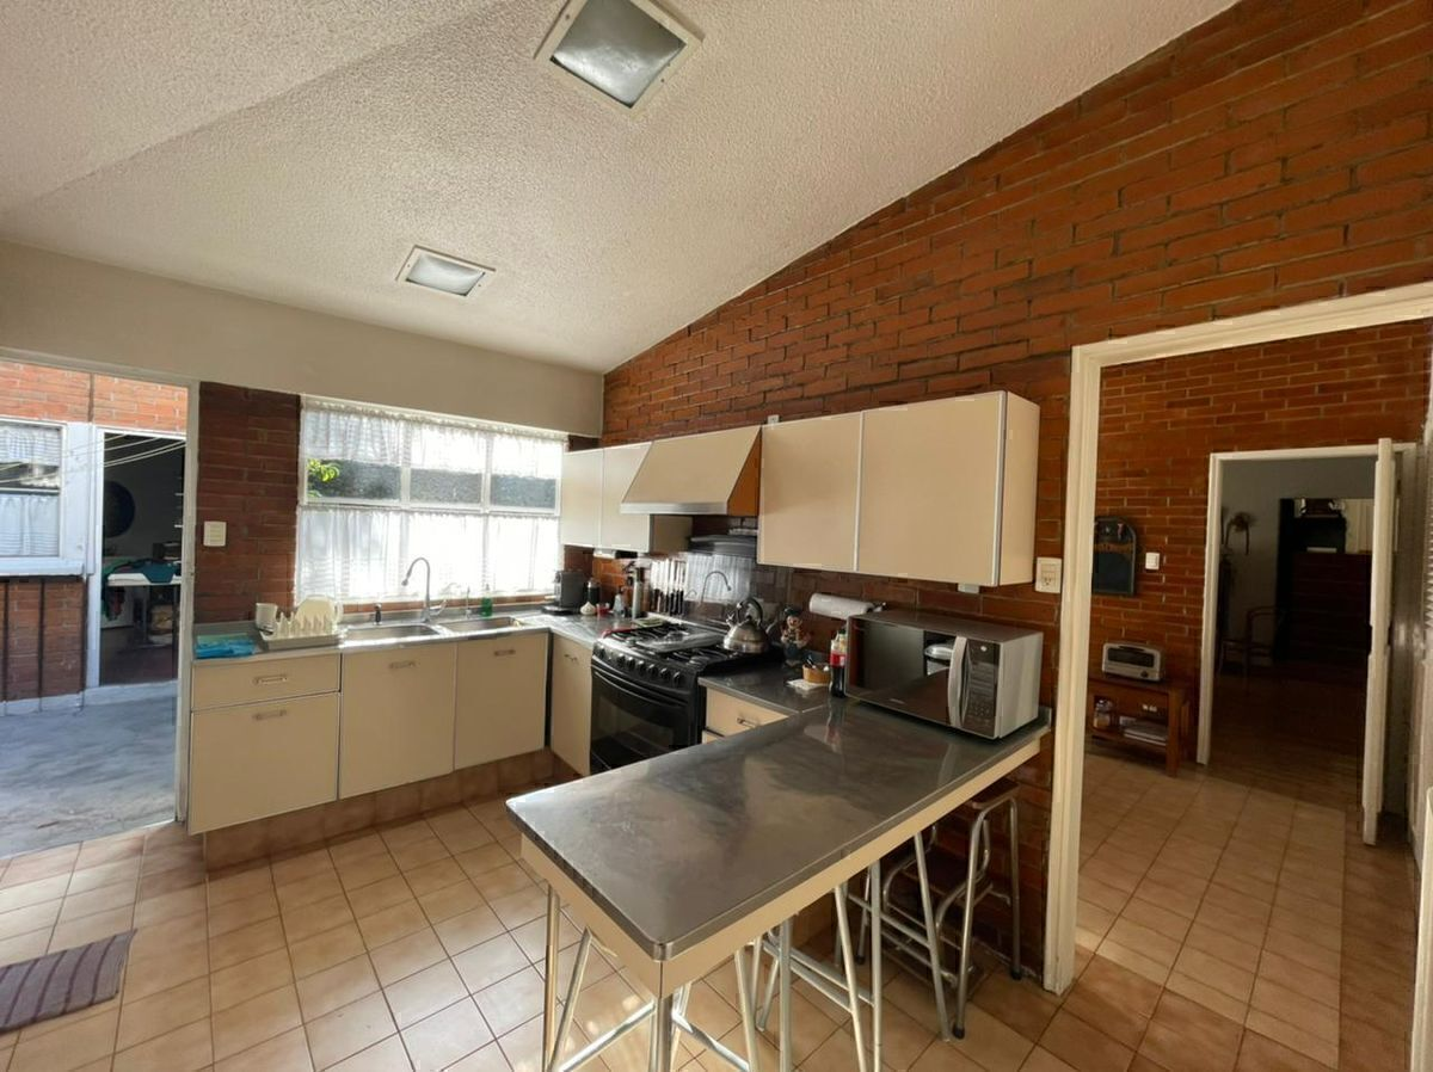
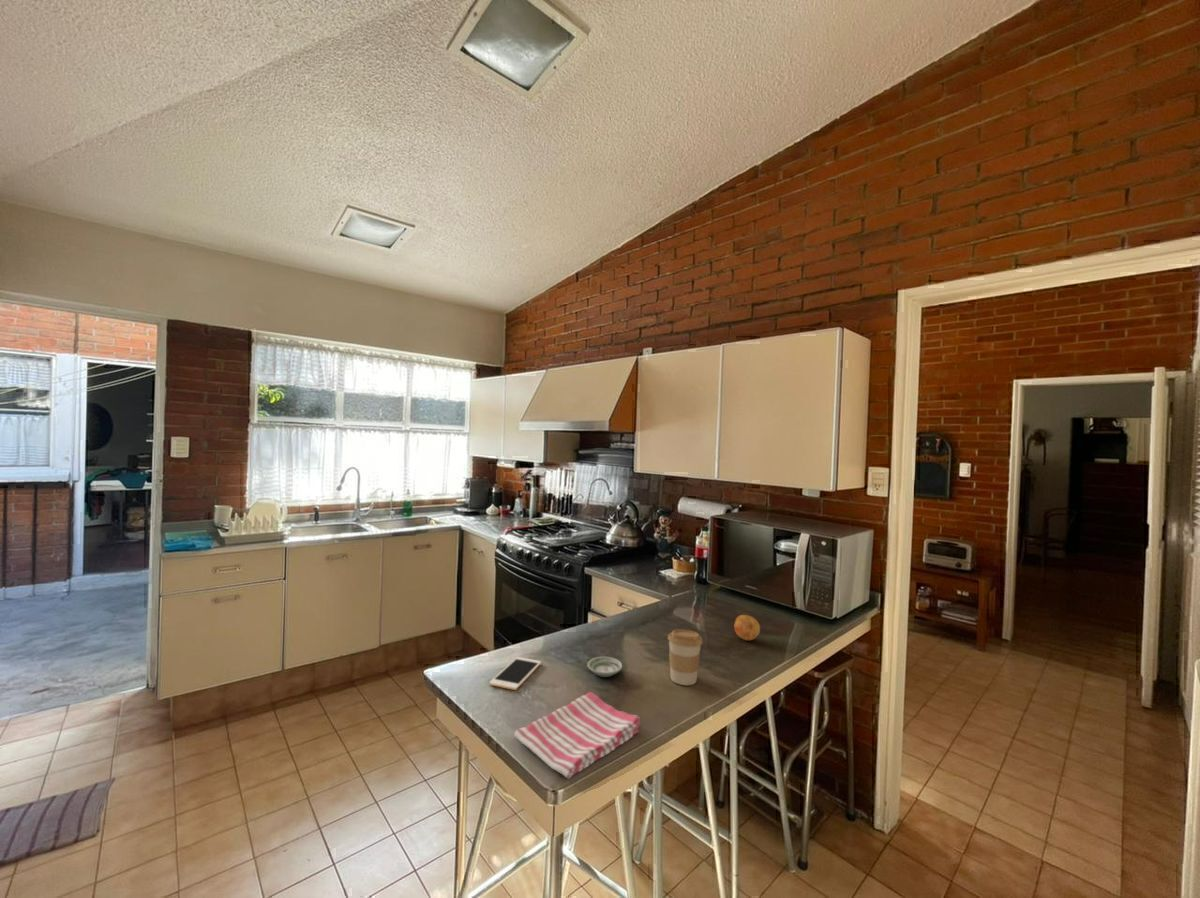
+ coffee cup (684, 655)
+ cell phone (516, 672)
+ dish towel (578, 728)
+ fruit (747, 627)
+ saucer (604, 668)
